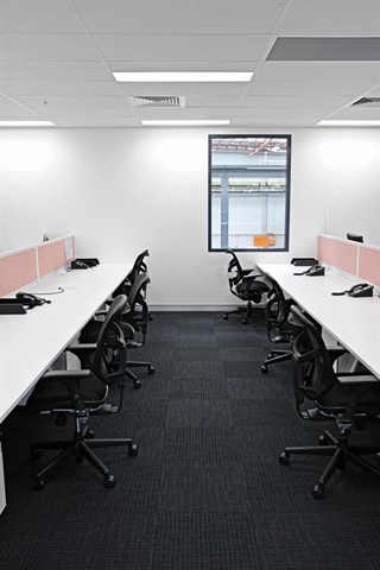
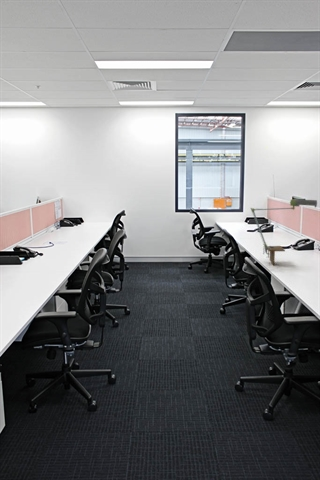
+ desk lamp (280, 246)
